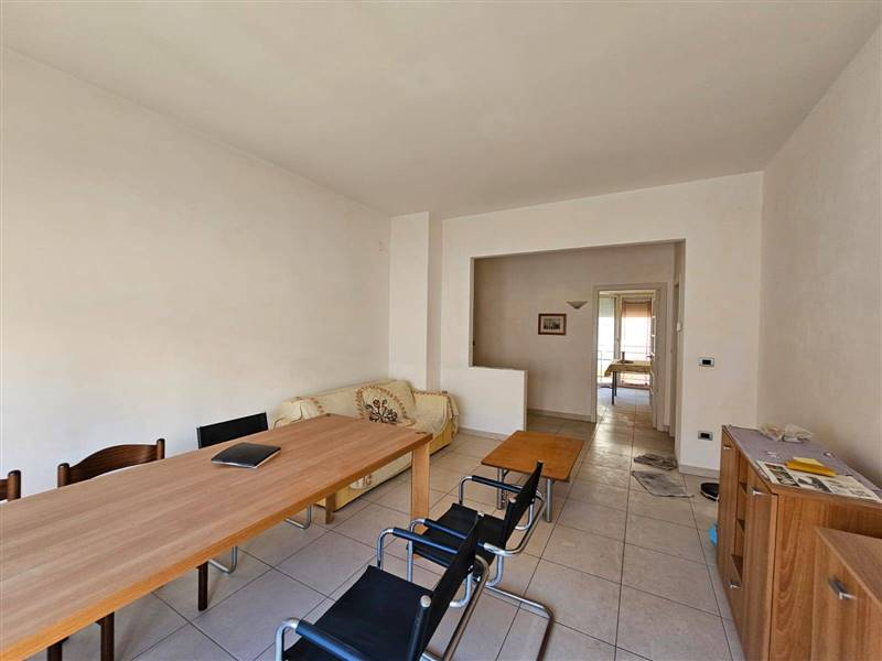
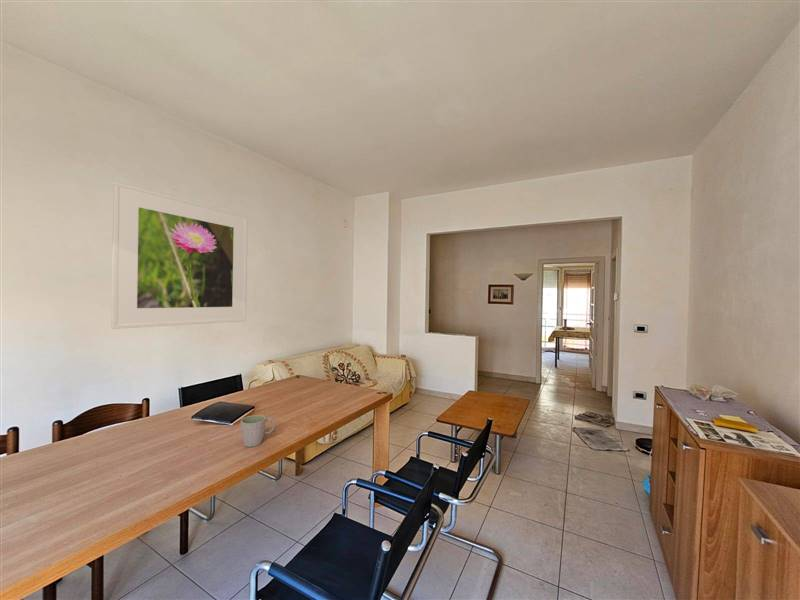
+ mug (257, 430)
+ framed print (190, 263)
